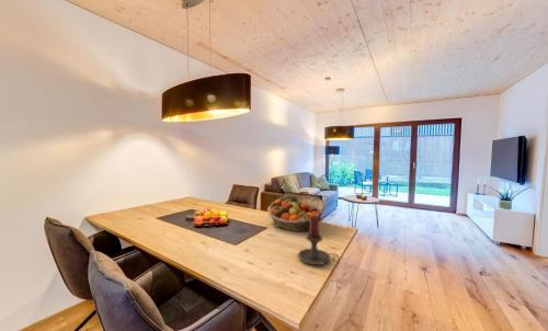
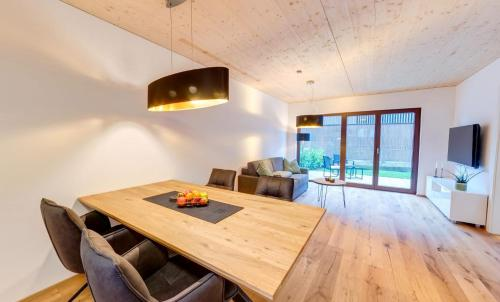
- fruit basket (295, 212)
- candle holder (318, 238)
